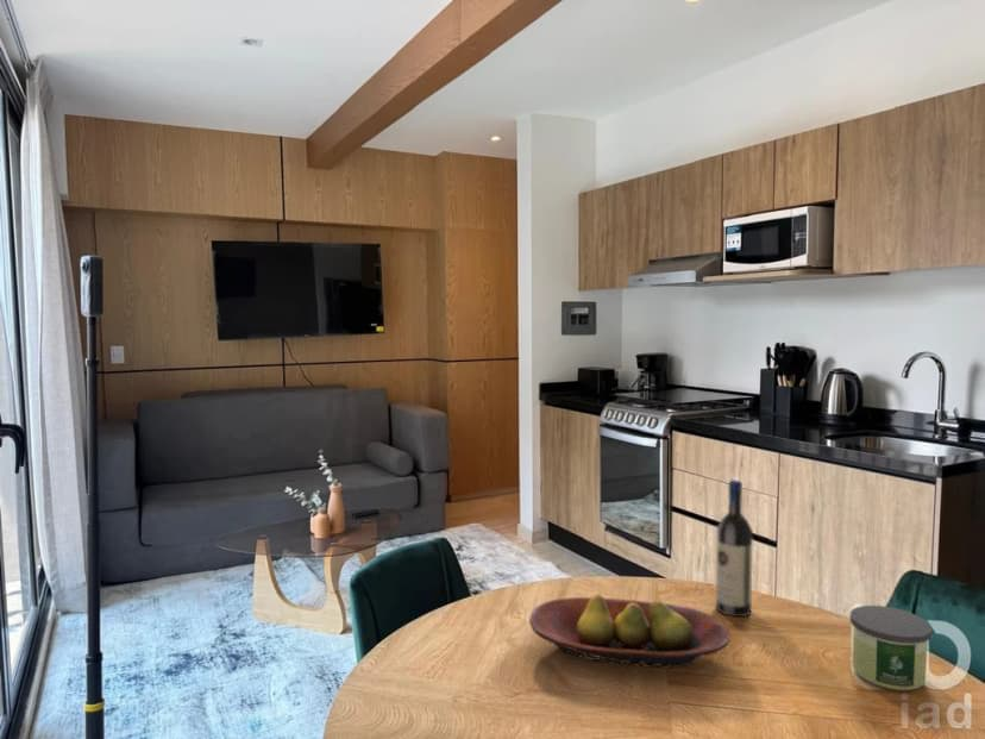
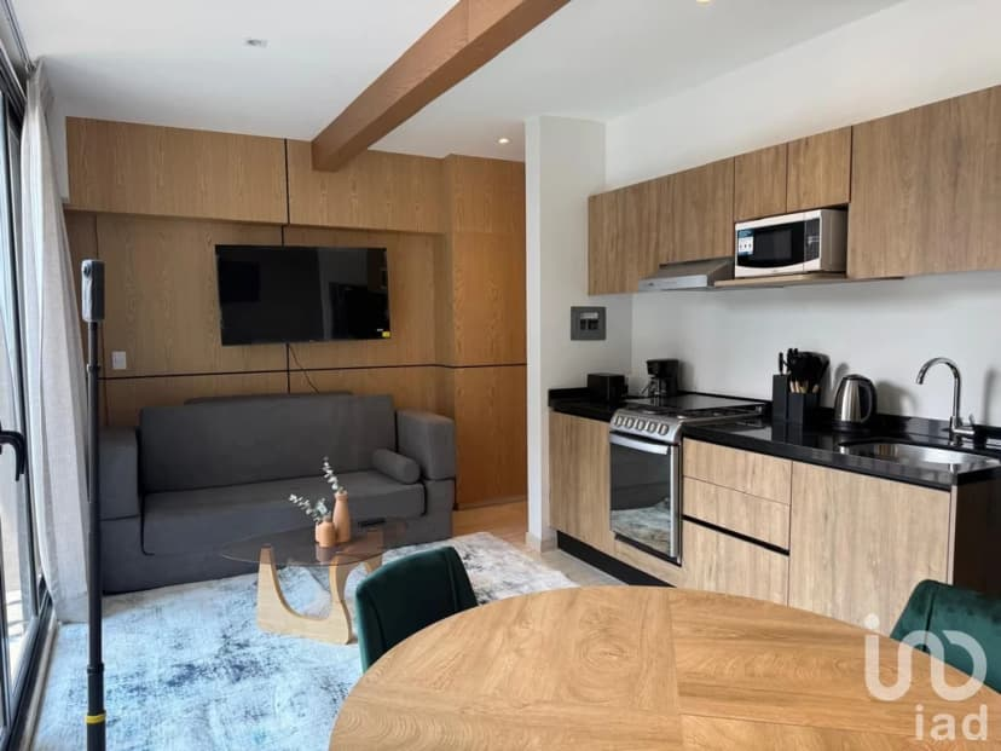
- wine bottle (734, 545)
- candle (889, 647)
- fruit bowl (626, 625)
